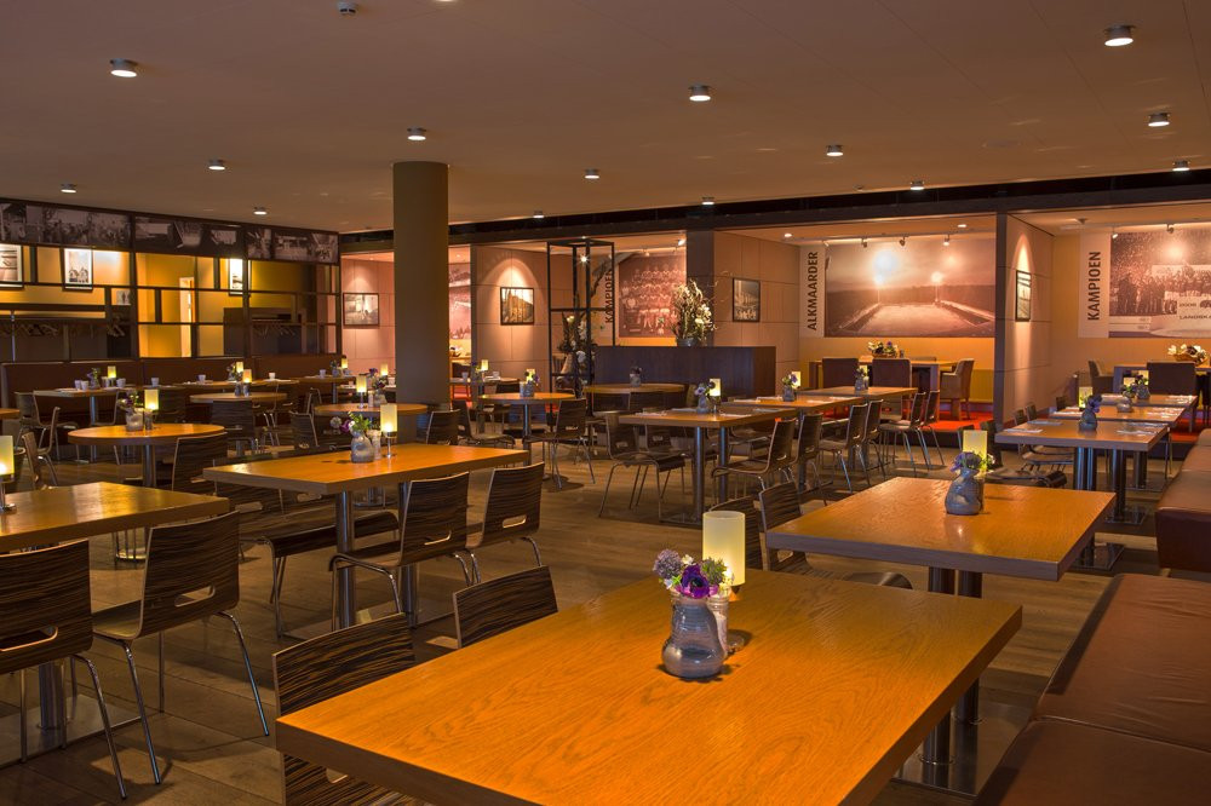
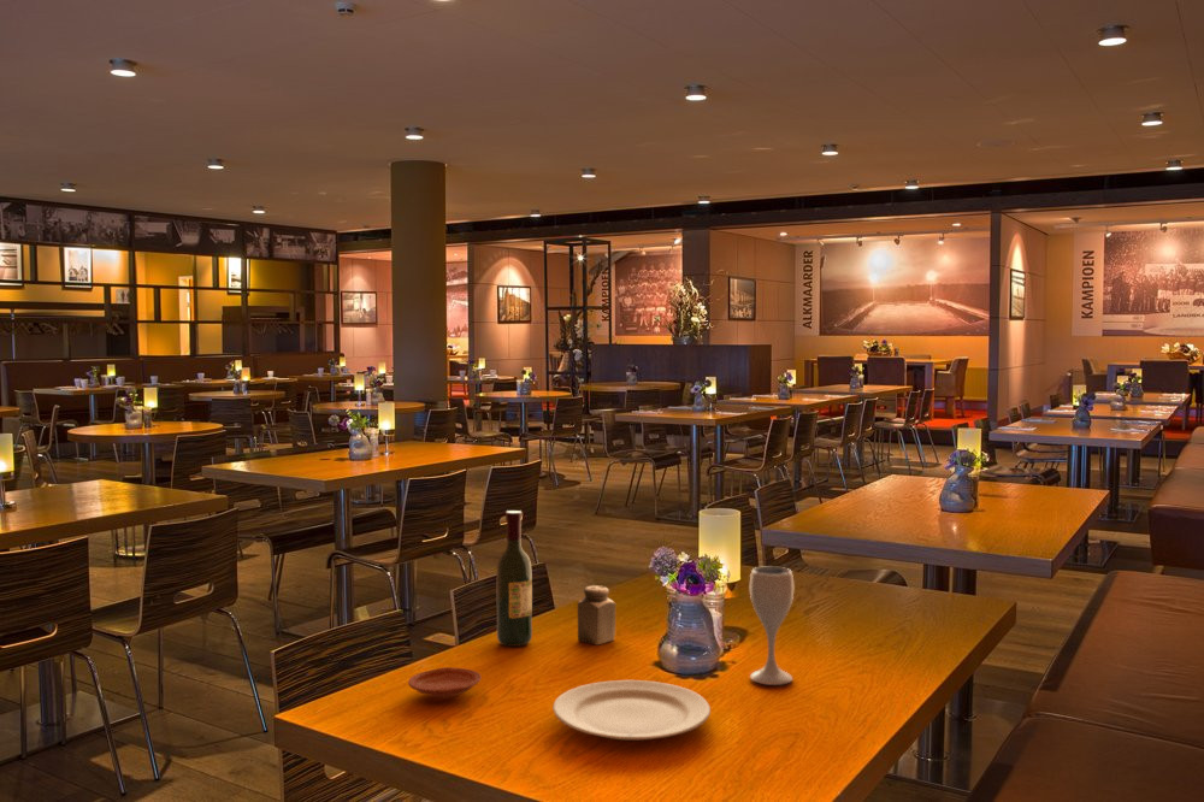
+ plate (444, 685)
+ salt shaker (596, 613)
+ chinaware (631, 713)
+ cup (771, 625)
+ wine bottle (514, 577)
